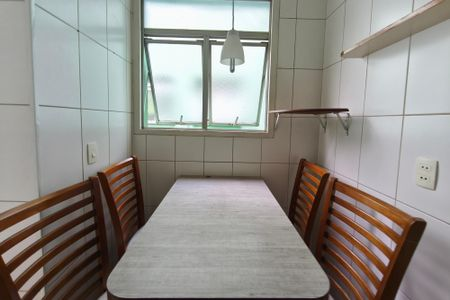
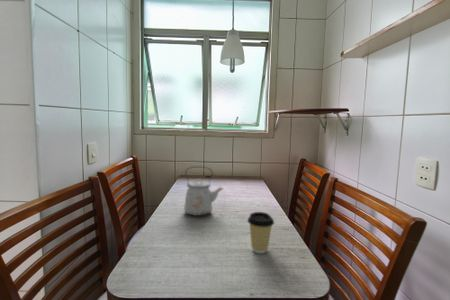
+ coffee cup (260, 232)
+ kettle (204, 189)
